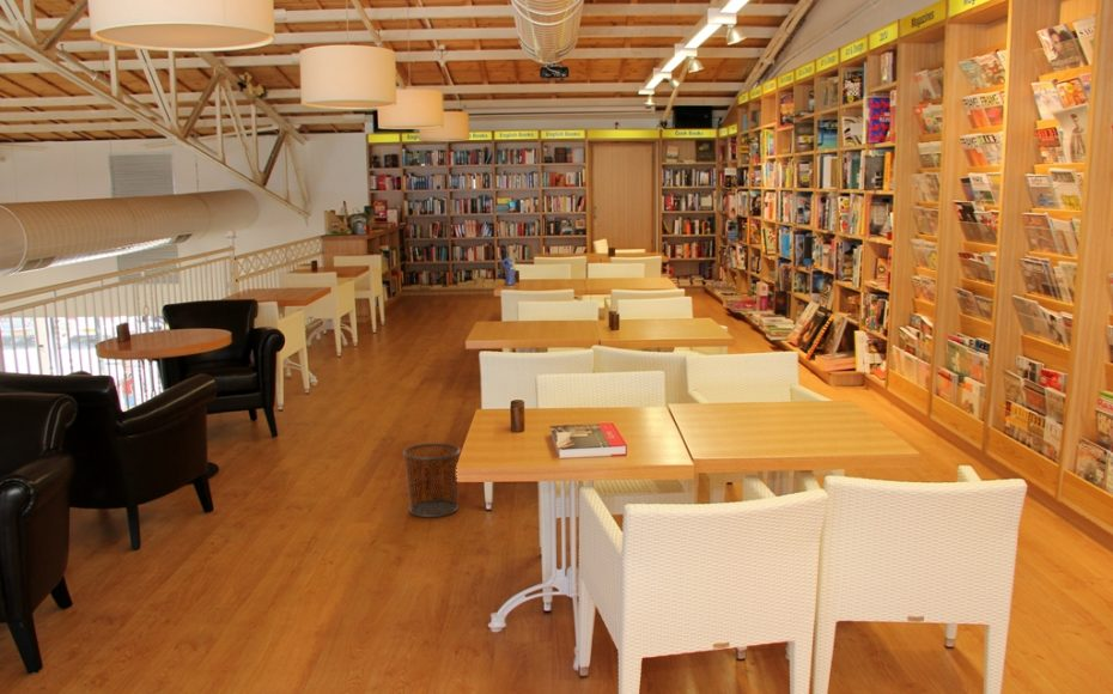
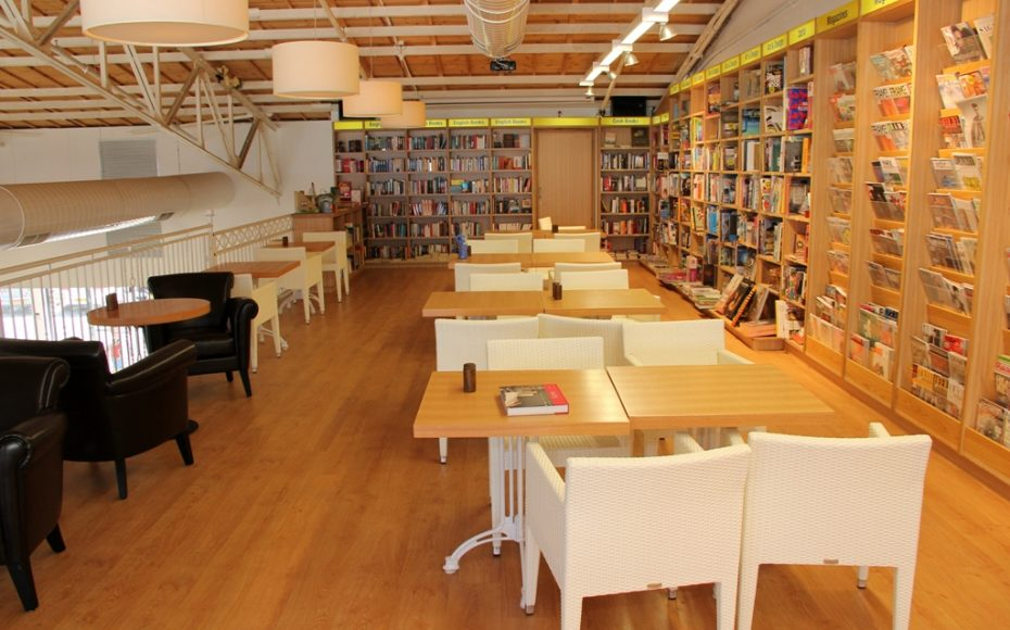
- waste bin (432, 480)
